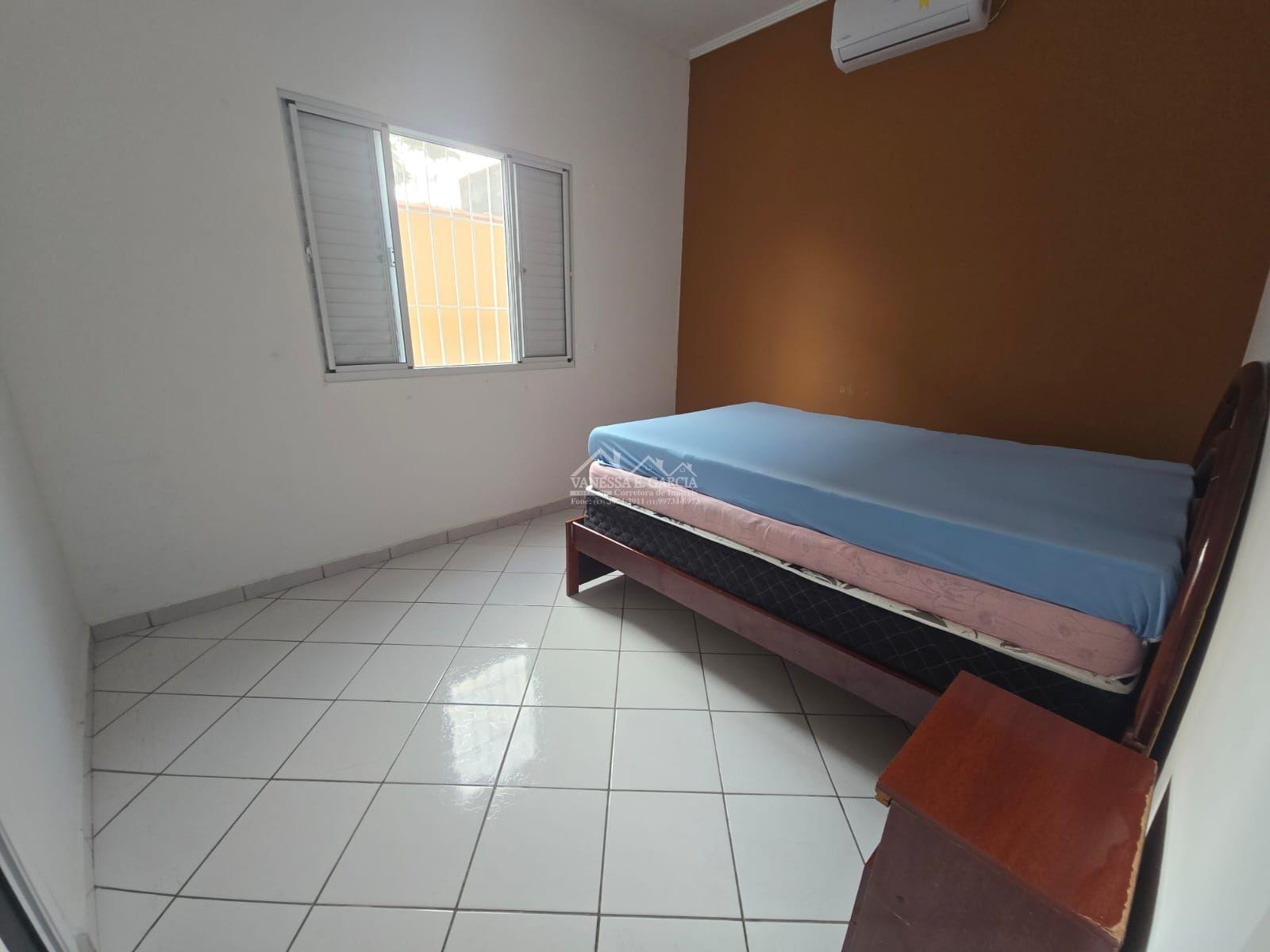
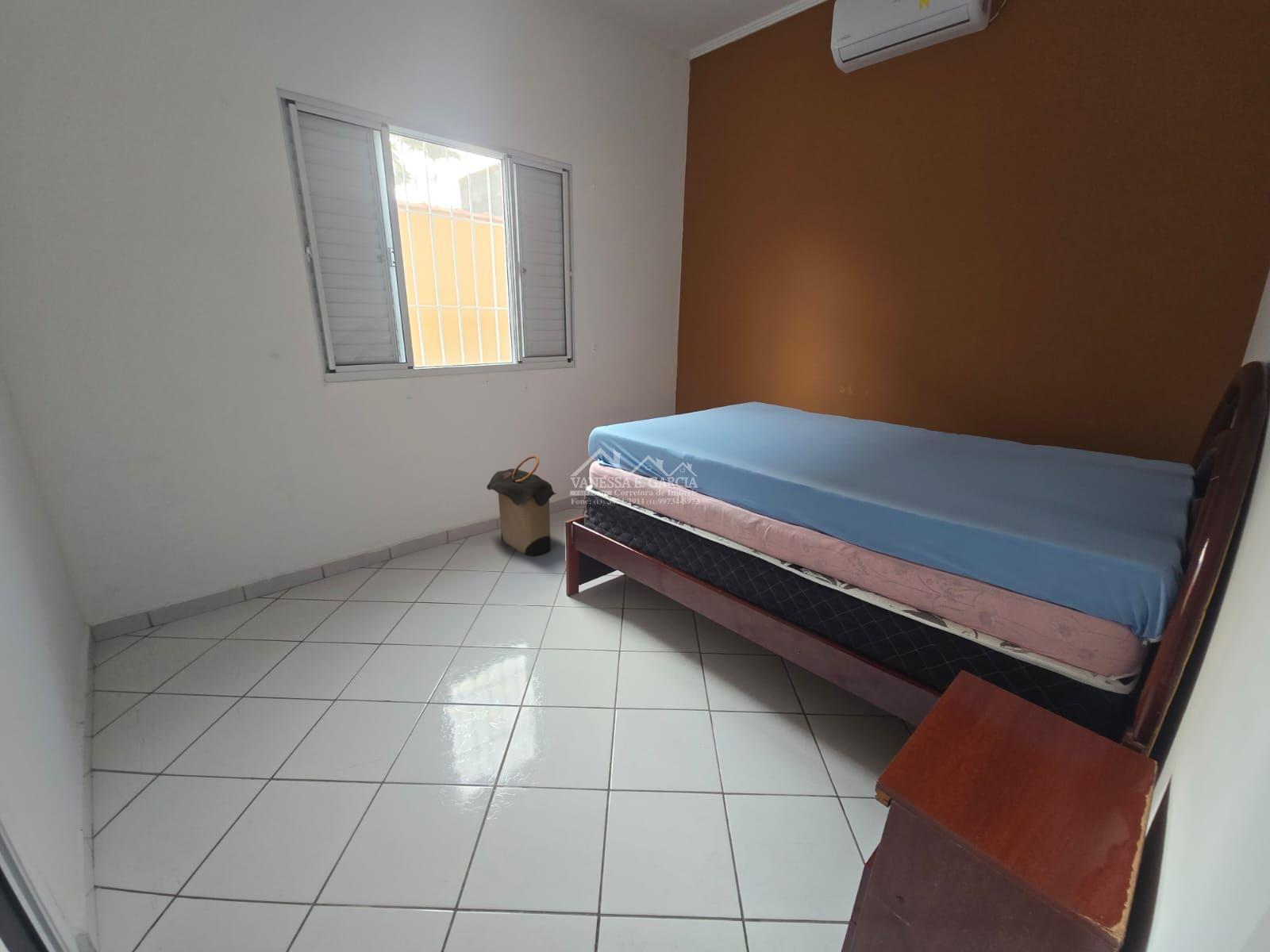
+ laundry hamper (521, 501)
